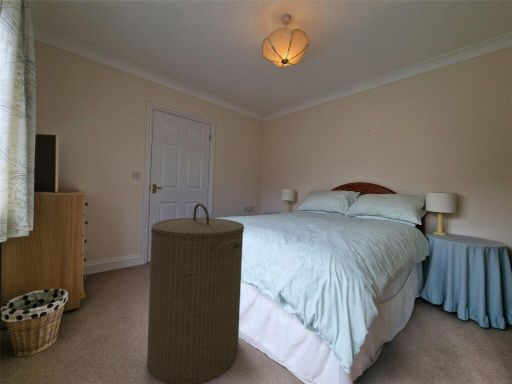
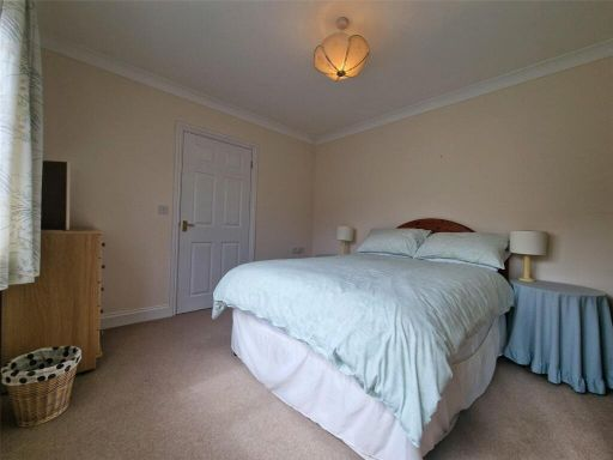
- laundry hamper (198, 277)
